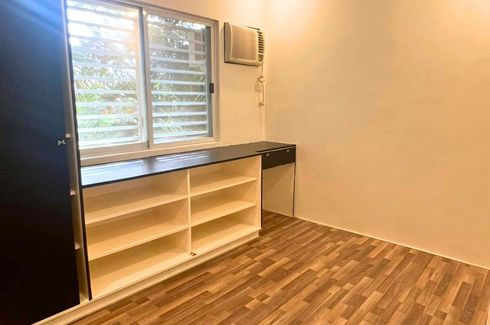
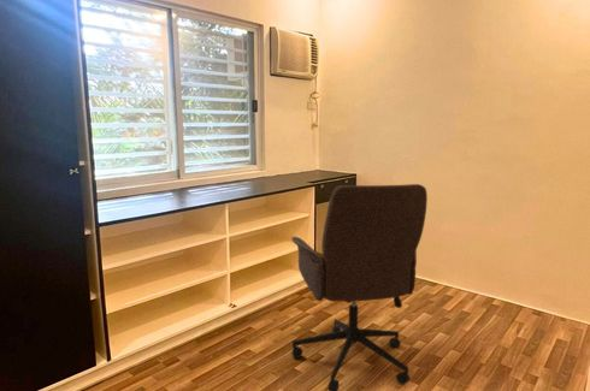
+ office chair (355, 273)
